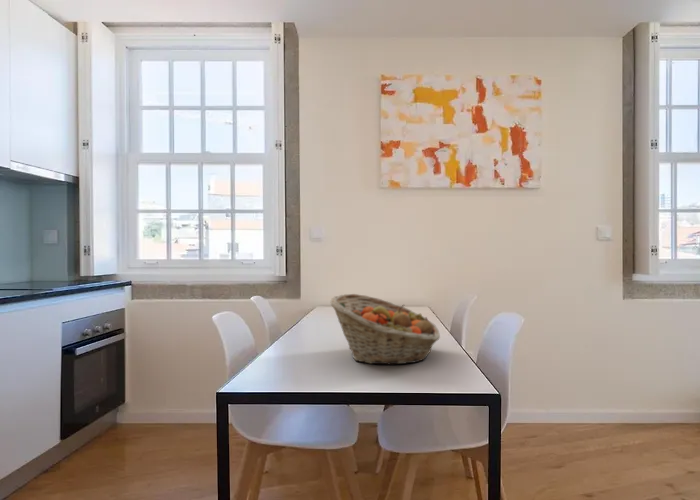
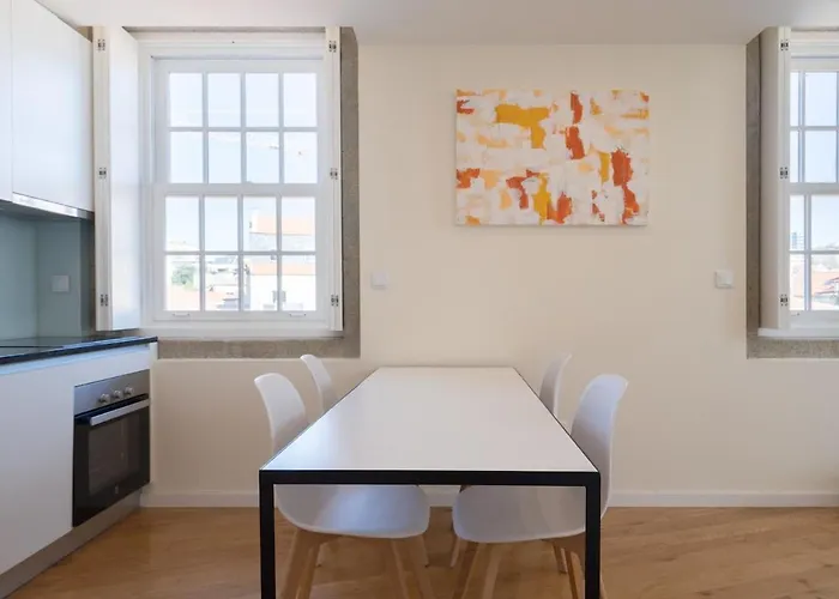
- fruit basket (385, 325)
